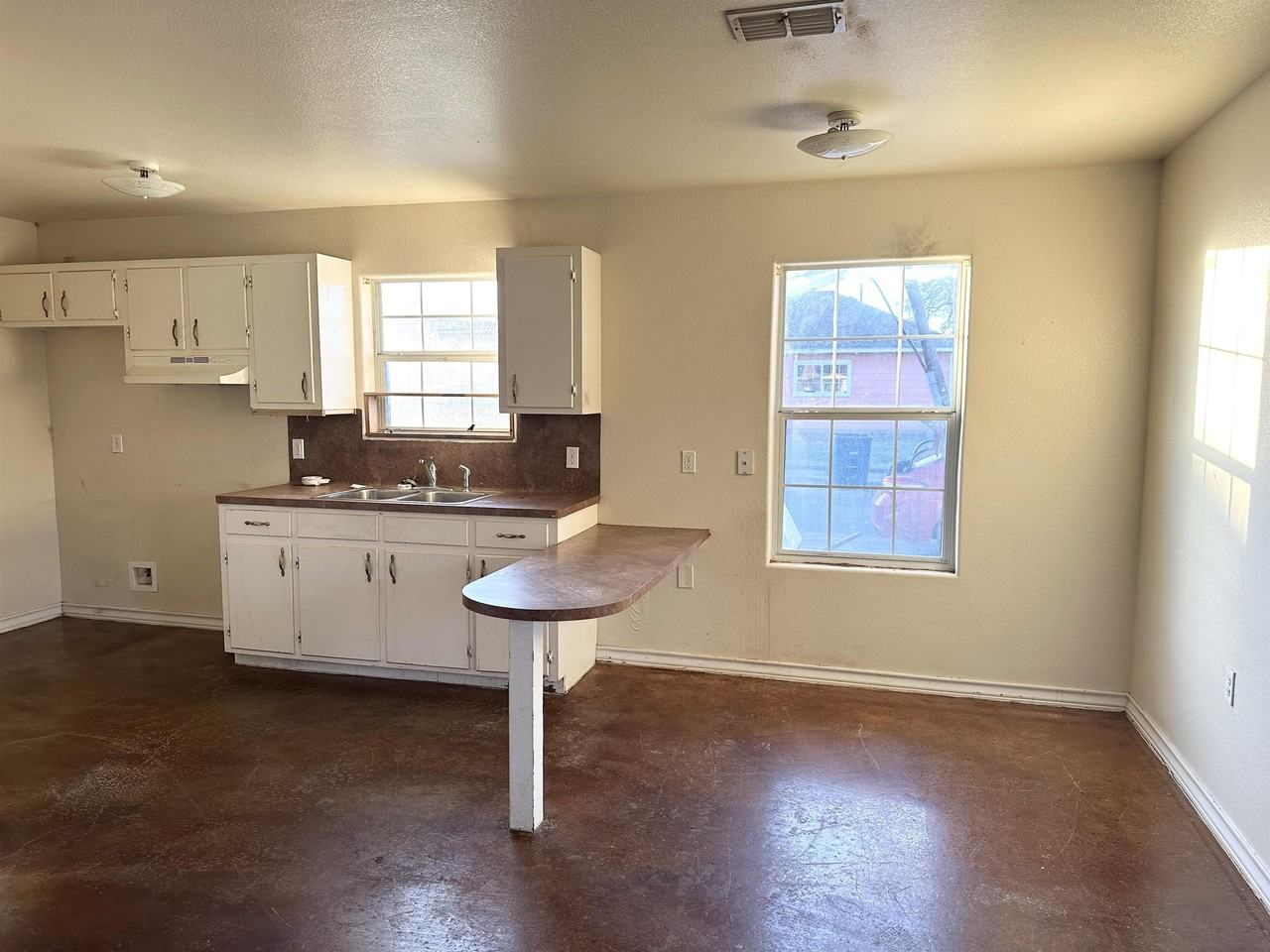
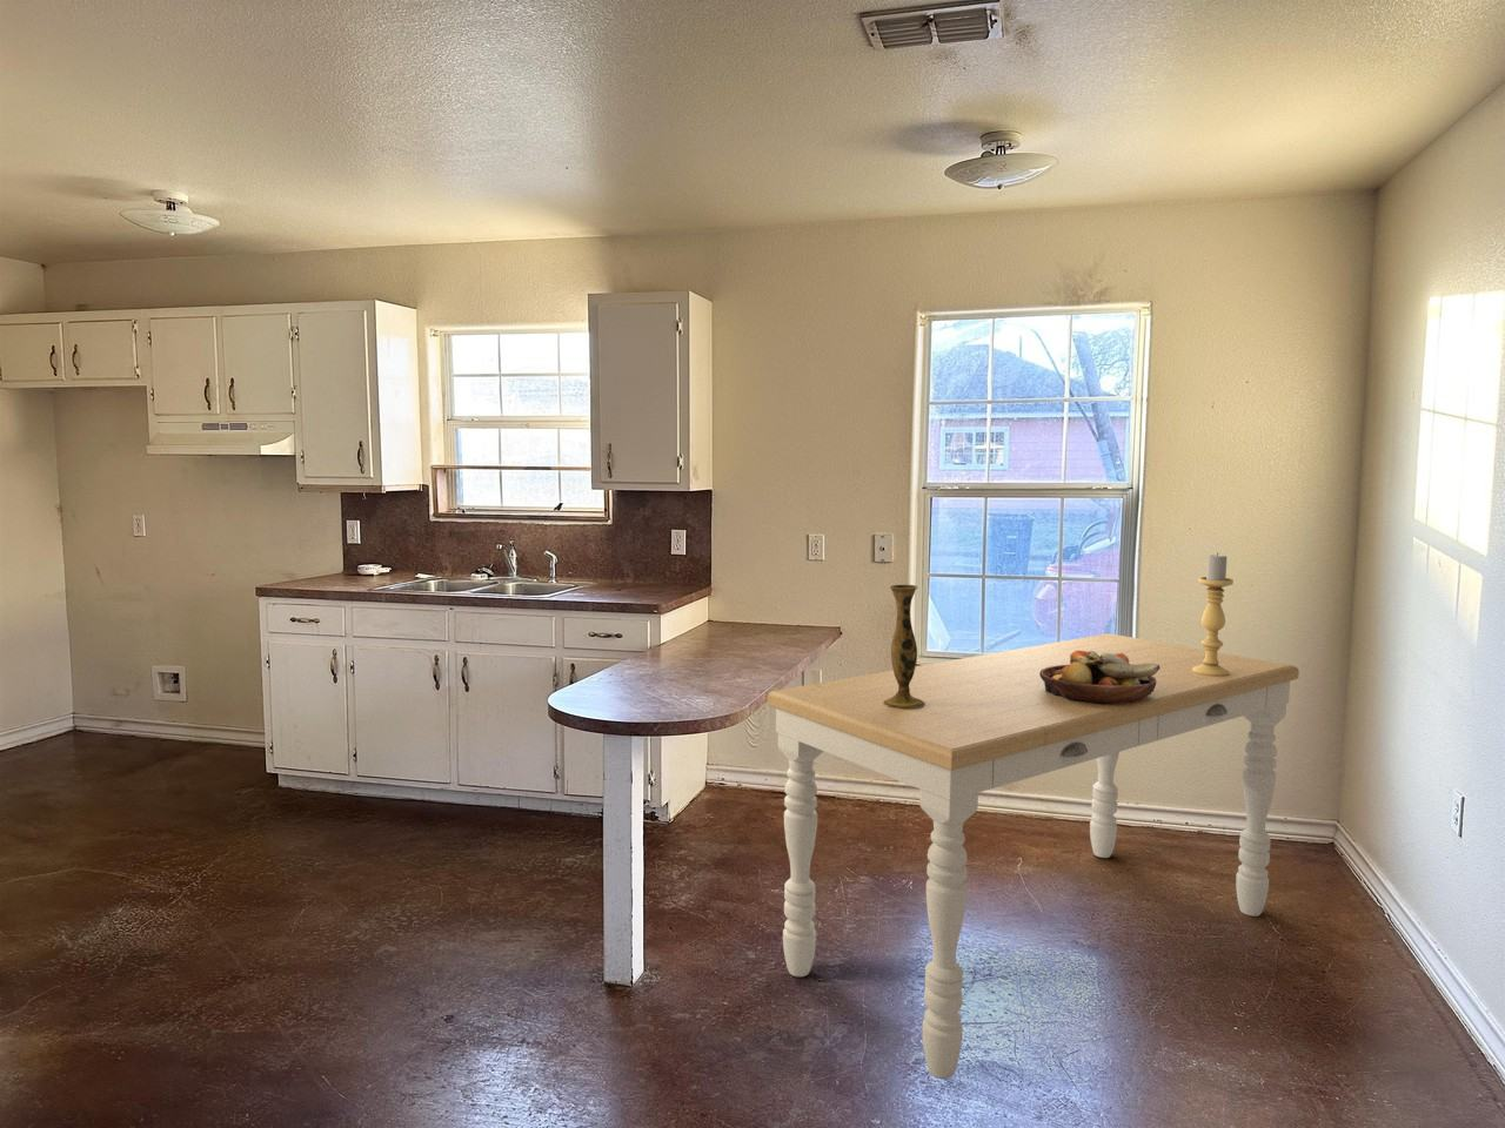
+ fruit bowl (1099, 669)
+ candle holder (1213, 613)
+ dining table (1035, 775)
+ vase (905, 643)
